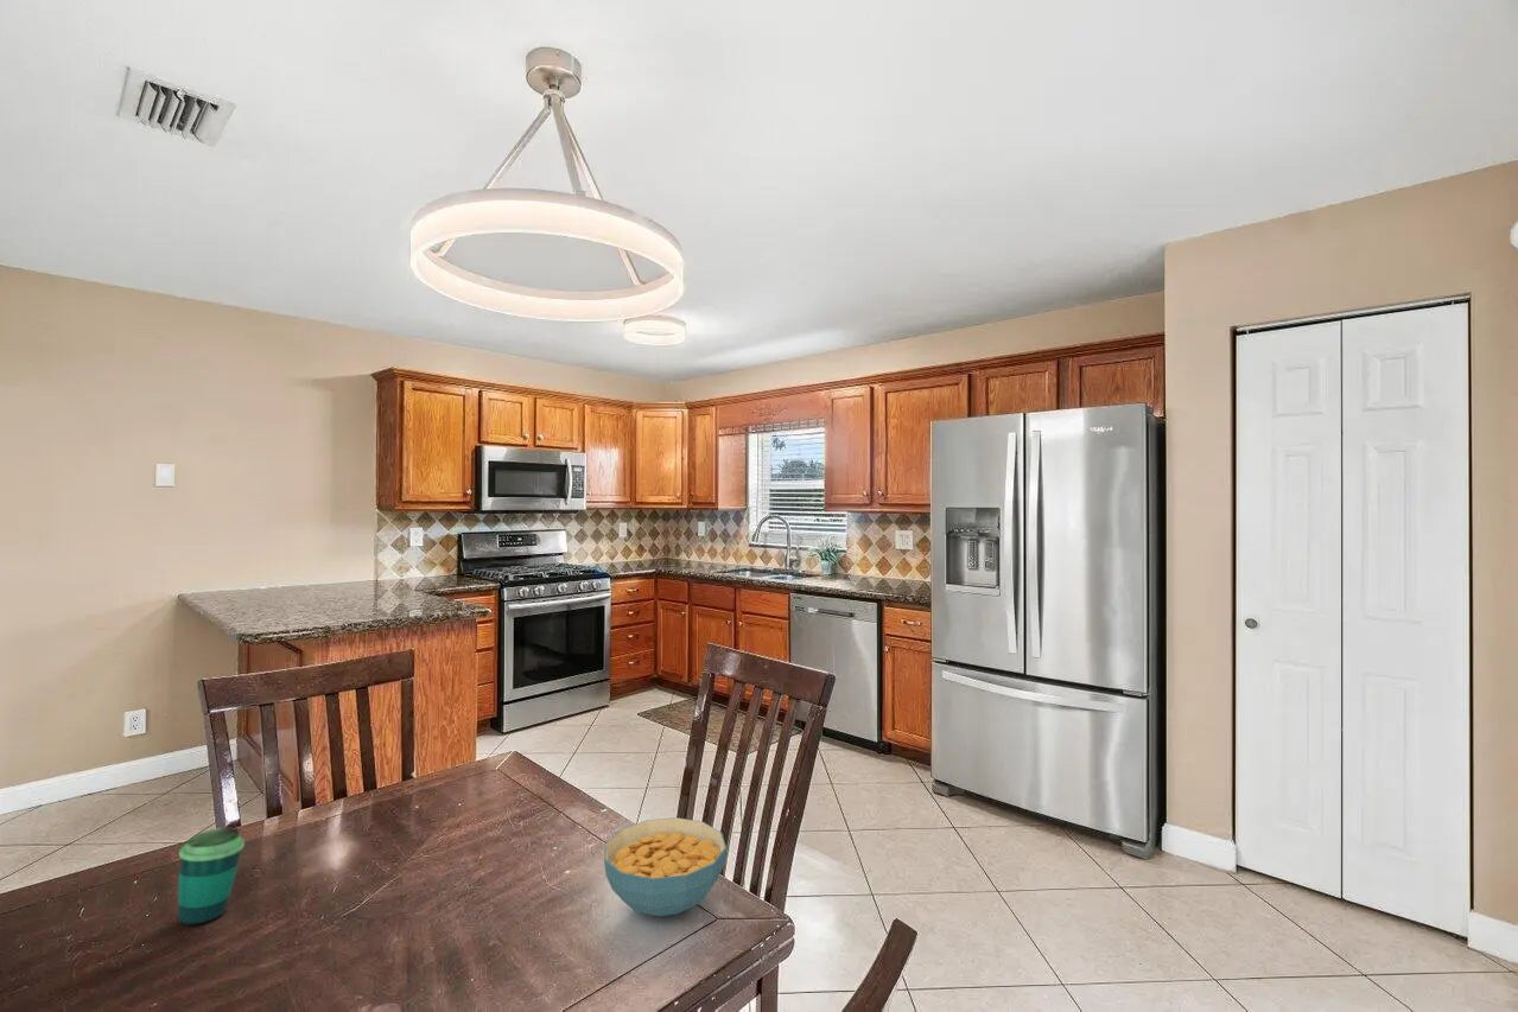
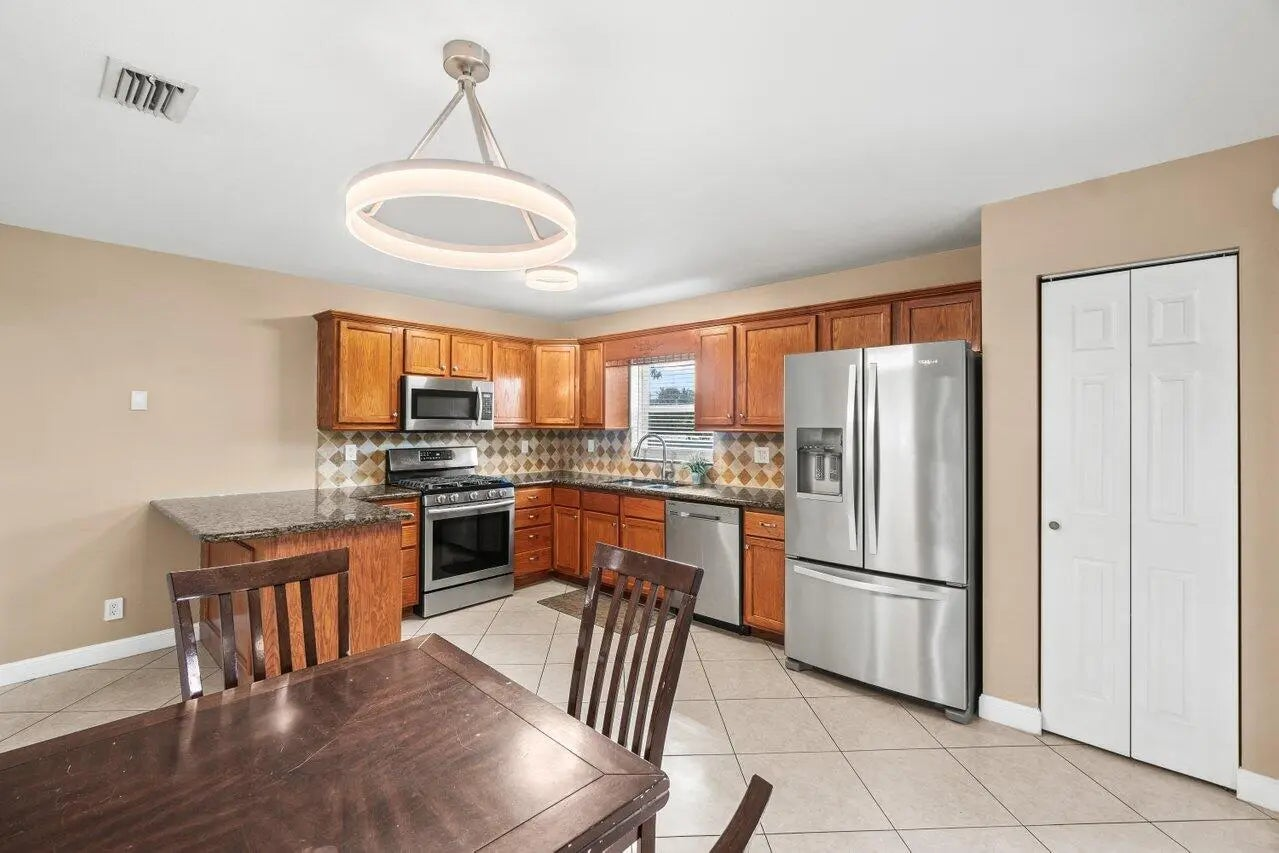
- cereal bowl (665, 874)
- cup (211, 874)
